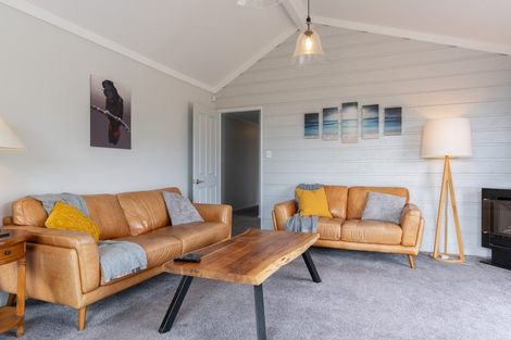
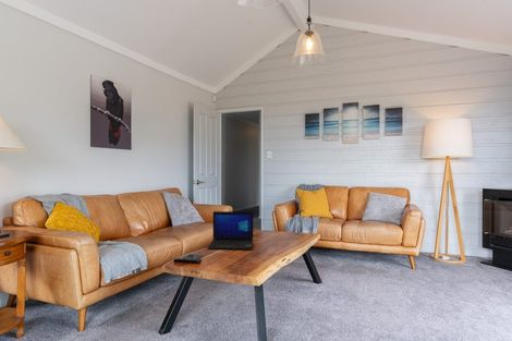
+ laptop (231, 229)
